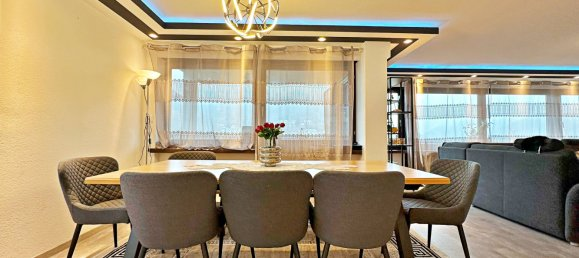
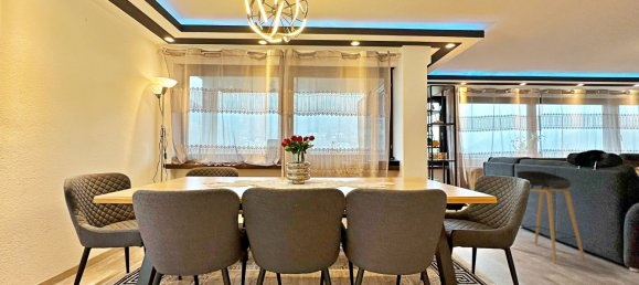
+ stool (541, 212)
